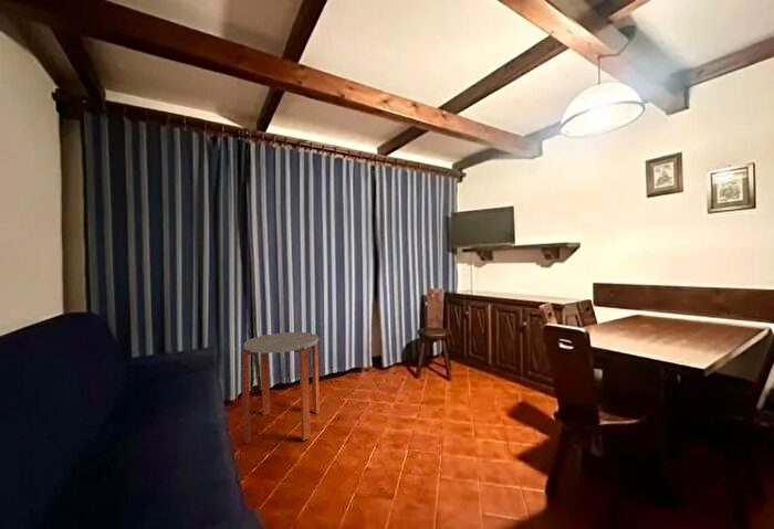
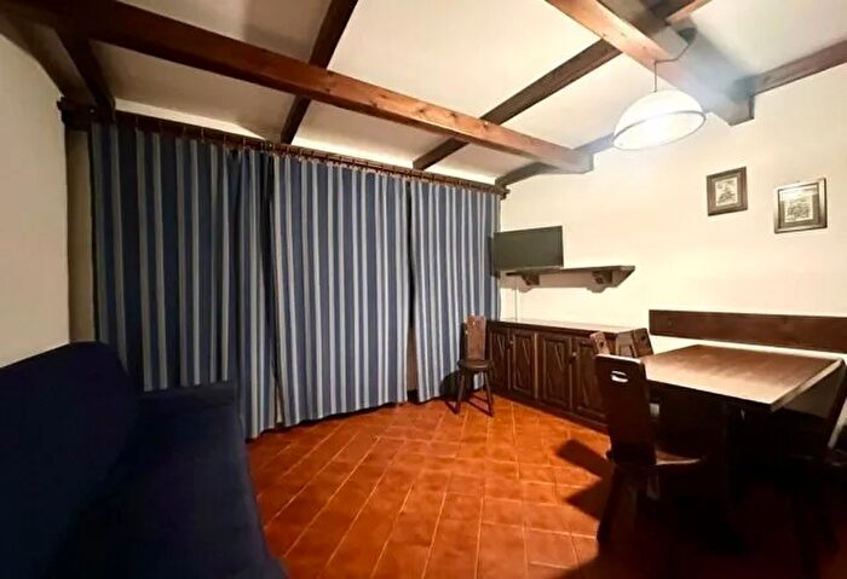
- side table (268, 382)
